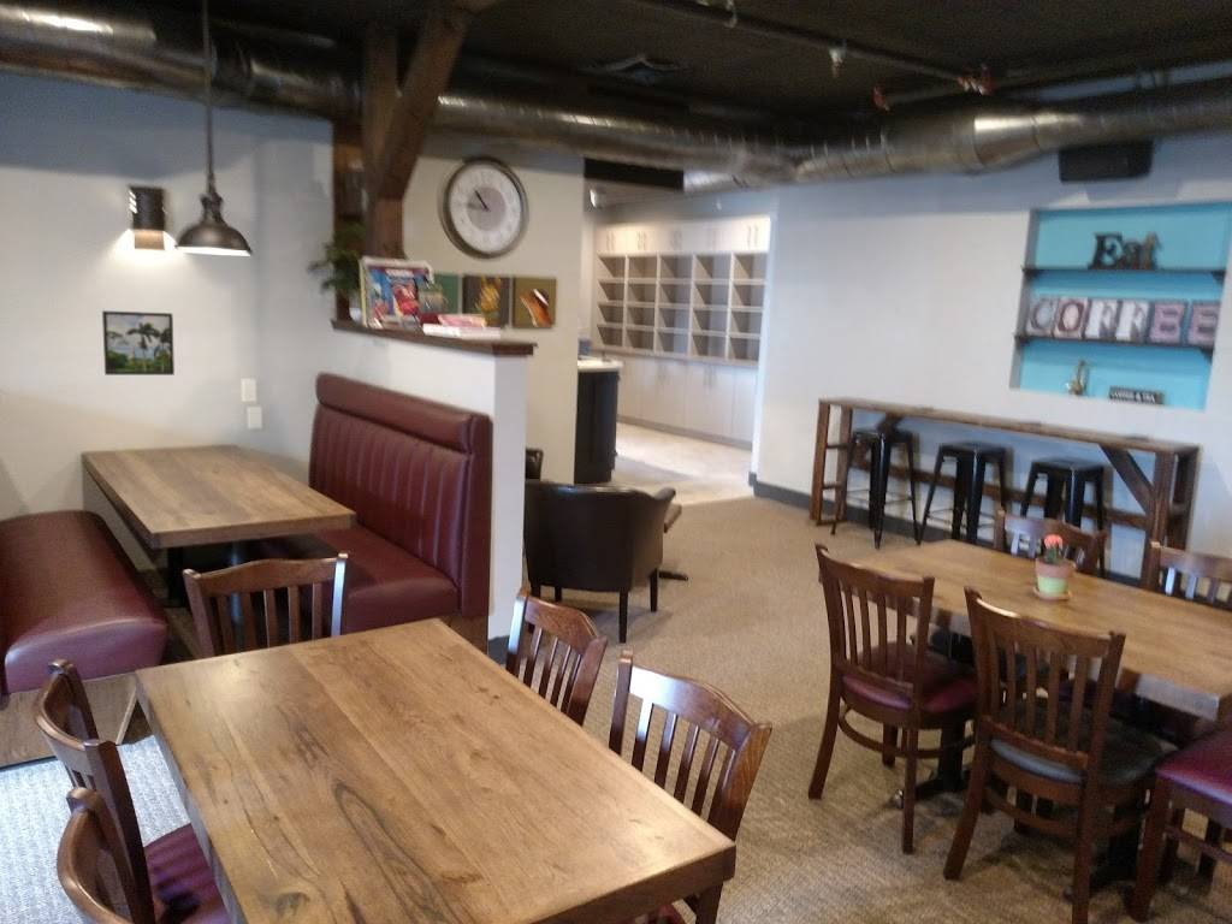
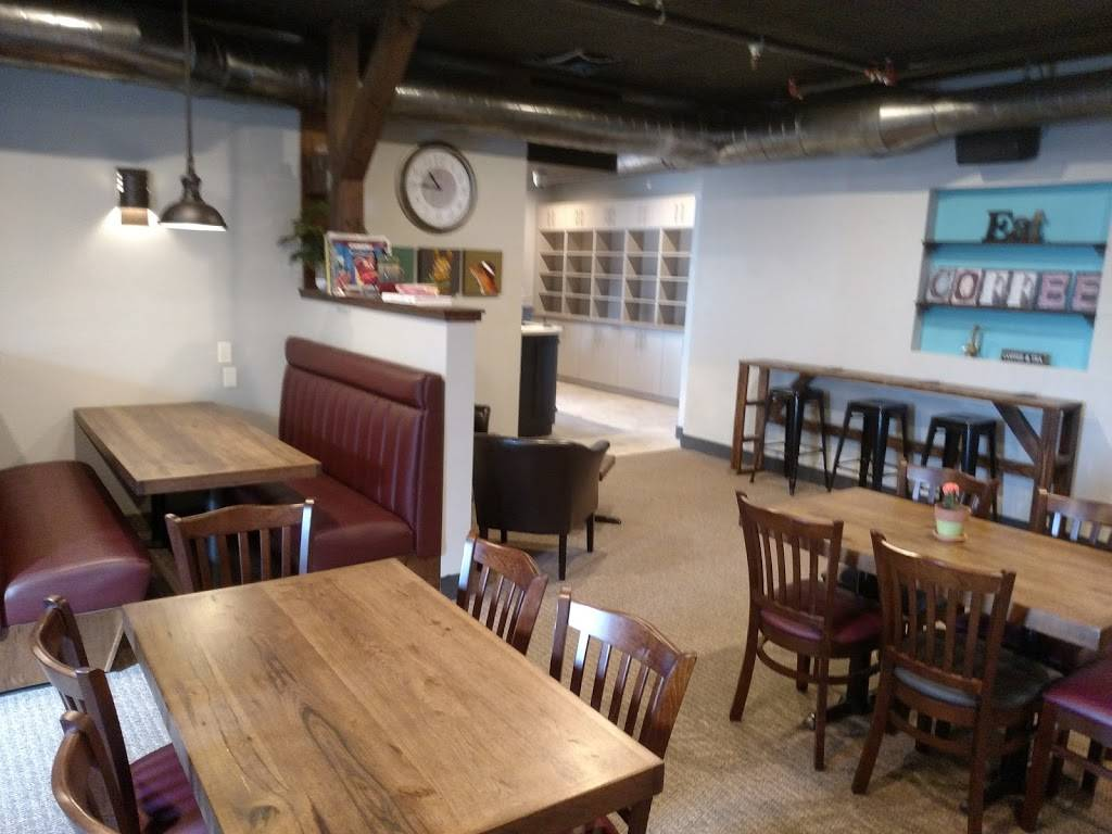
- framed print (138, 343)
